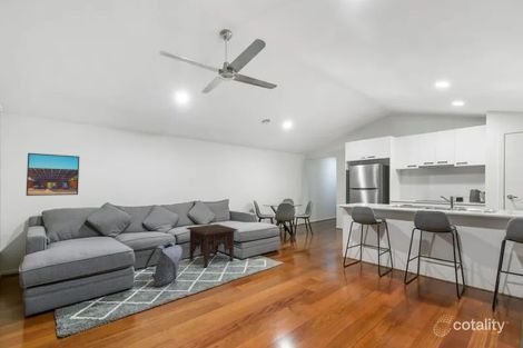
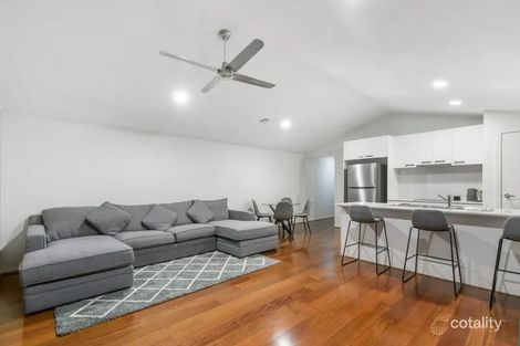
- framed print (53, 175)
- side table (211, 243)
- backpack (165, 262)
